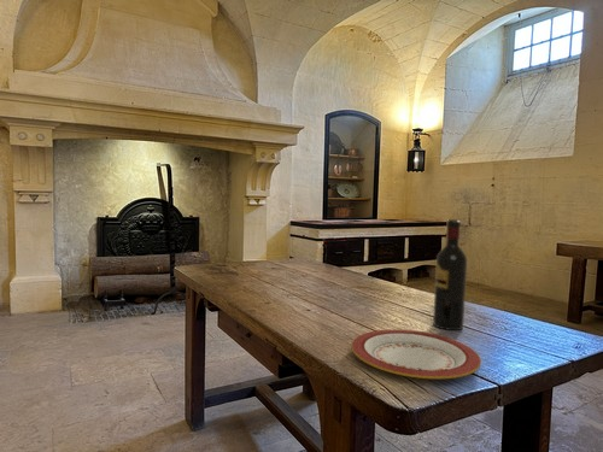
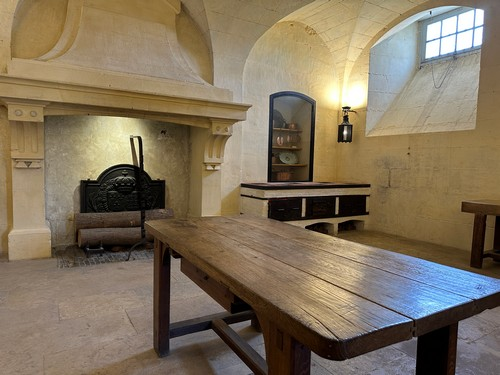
- plate (412, 354)
- wine bottle (450, 272)
